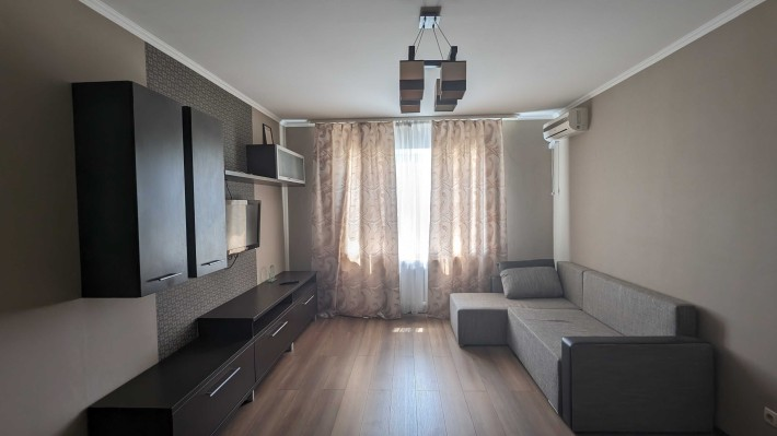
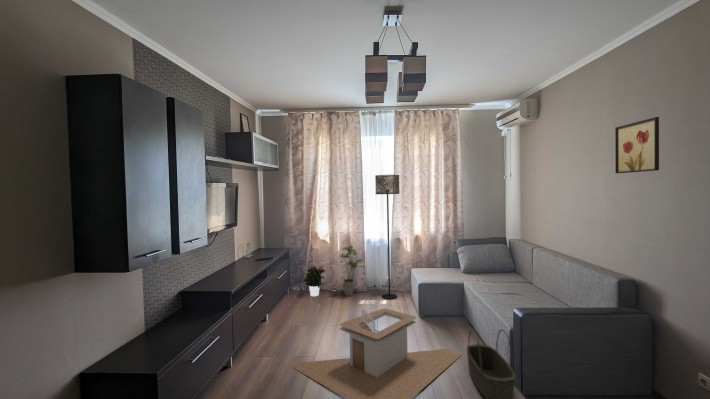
+ house plant (351, 270)
+ floor lamp (388, 236)
+ potted flower (315, 280)
+ wall art (636, 147)
+ coffee table (378, 334)
+ basket (488, 356)
